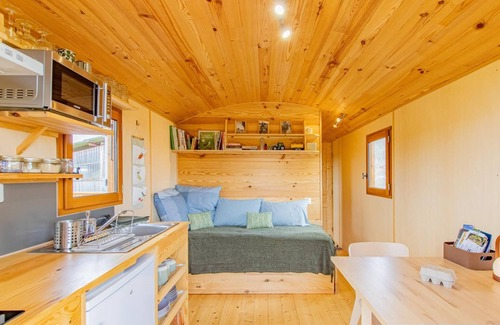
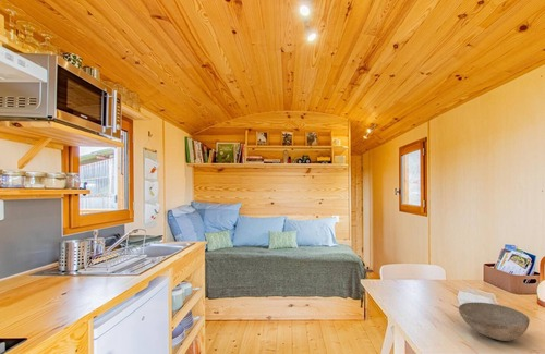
+ bowl (492, 322)
